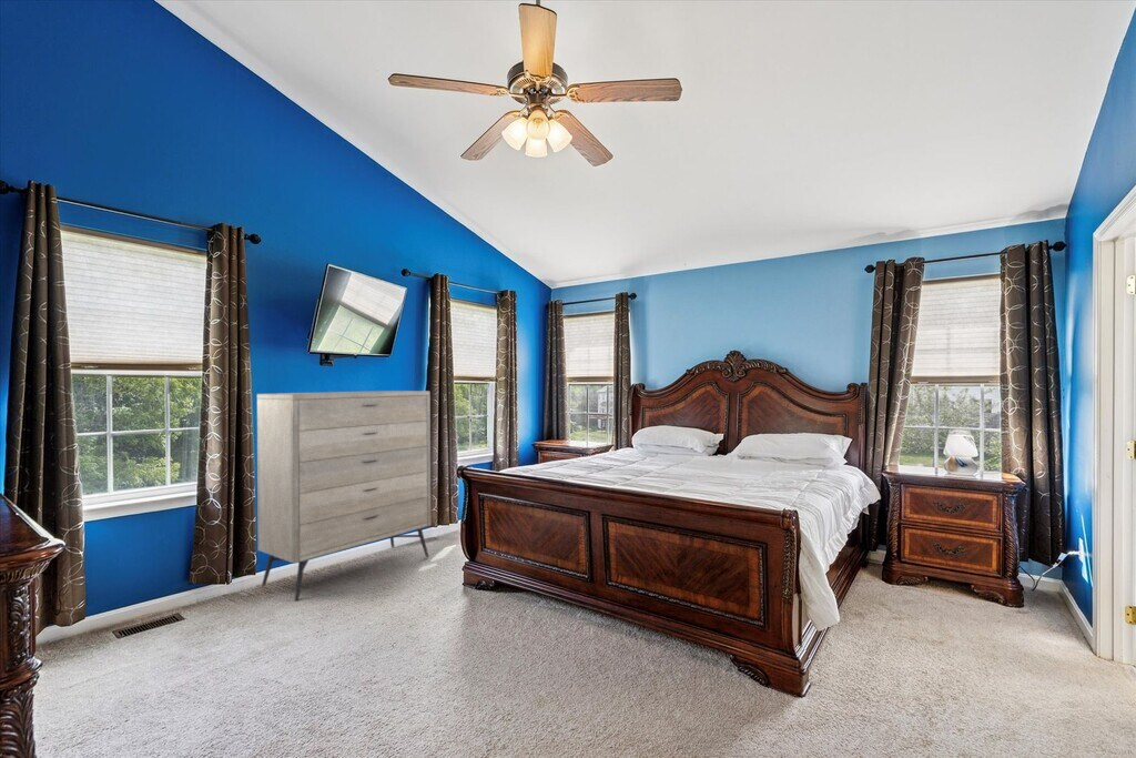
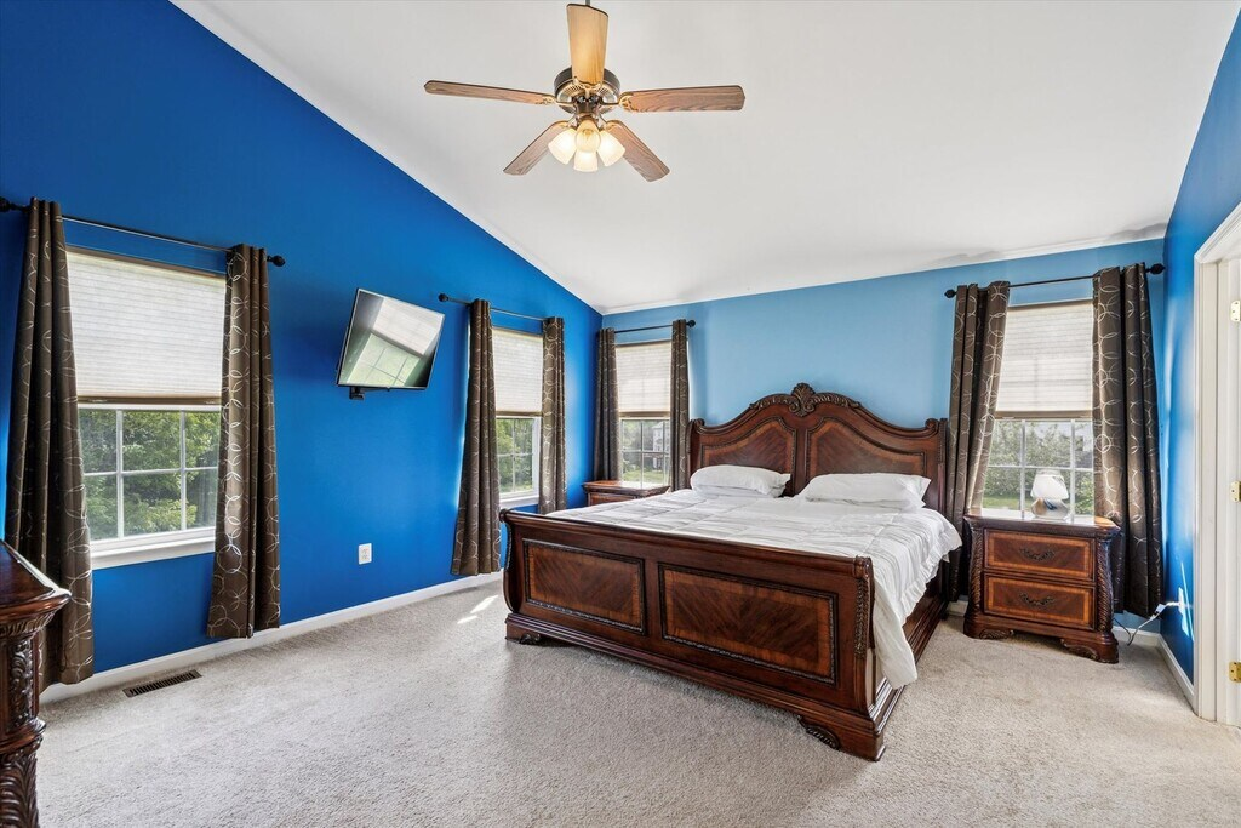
- dresser (351, 481)
